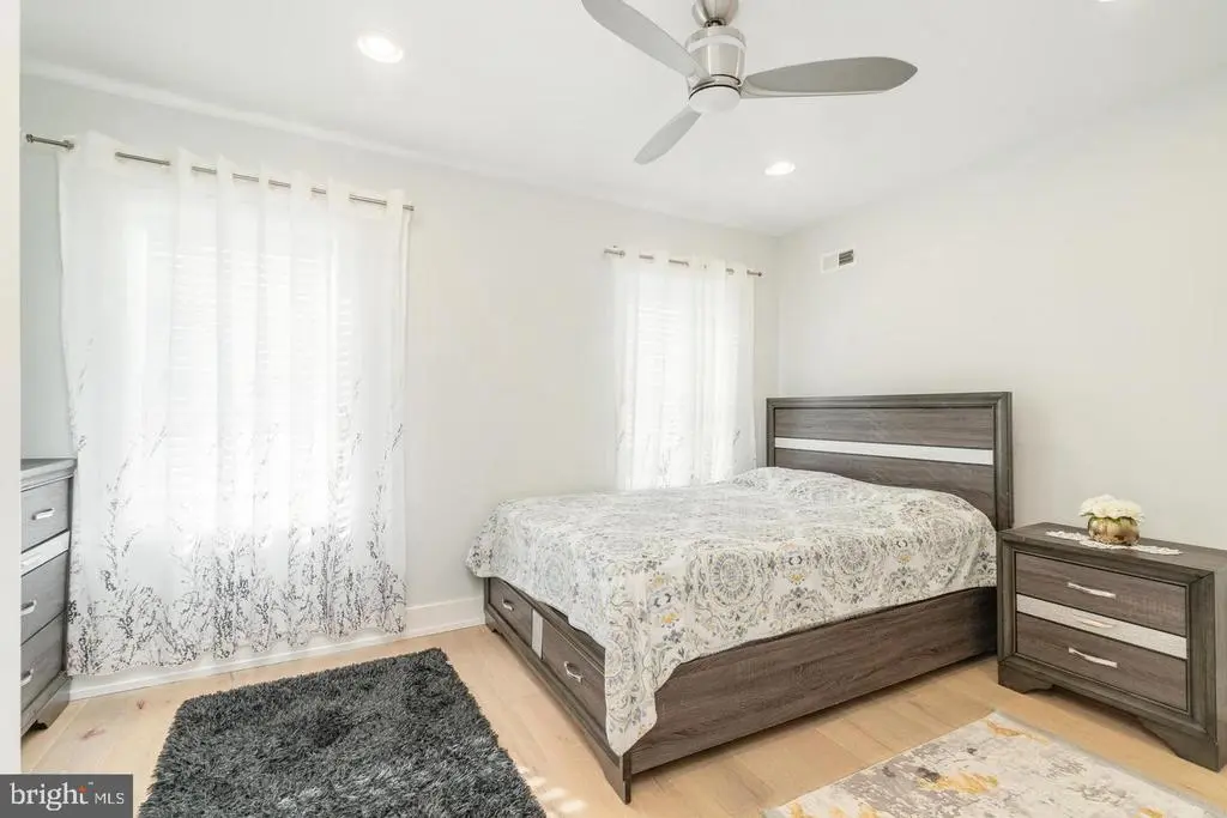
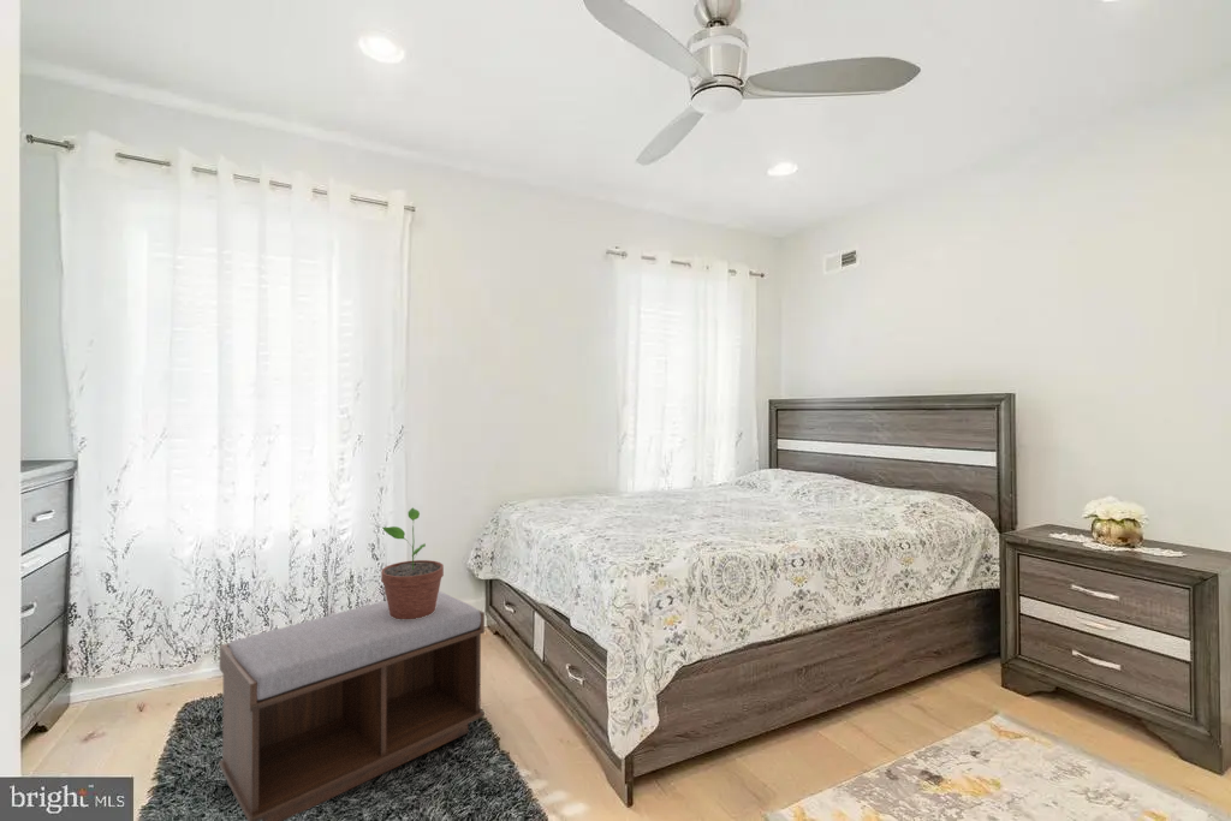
+ potted plant (412, 560)
+ bench (362, 688)
